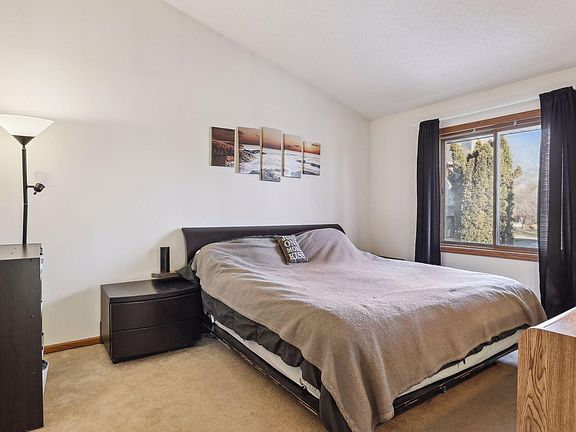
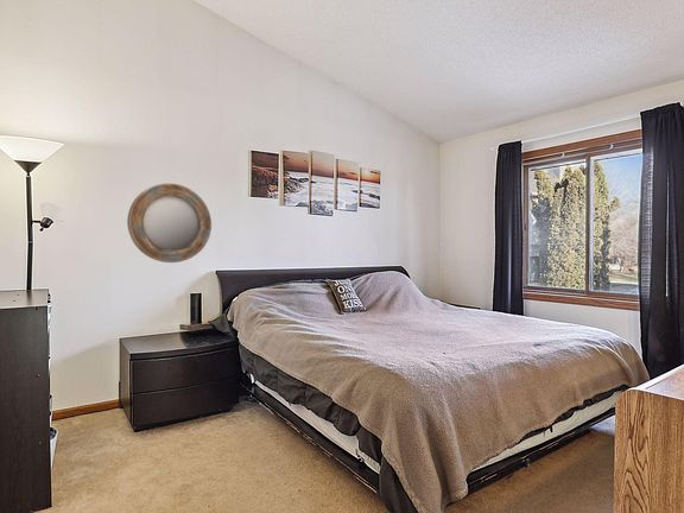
+ home mirror (171, 223)
